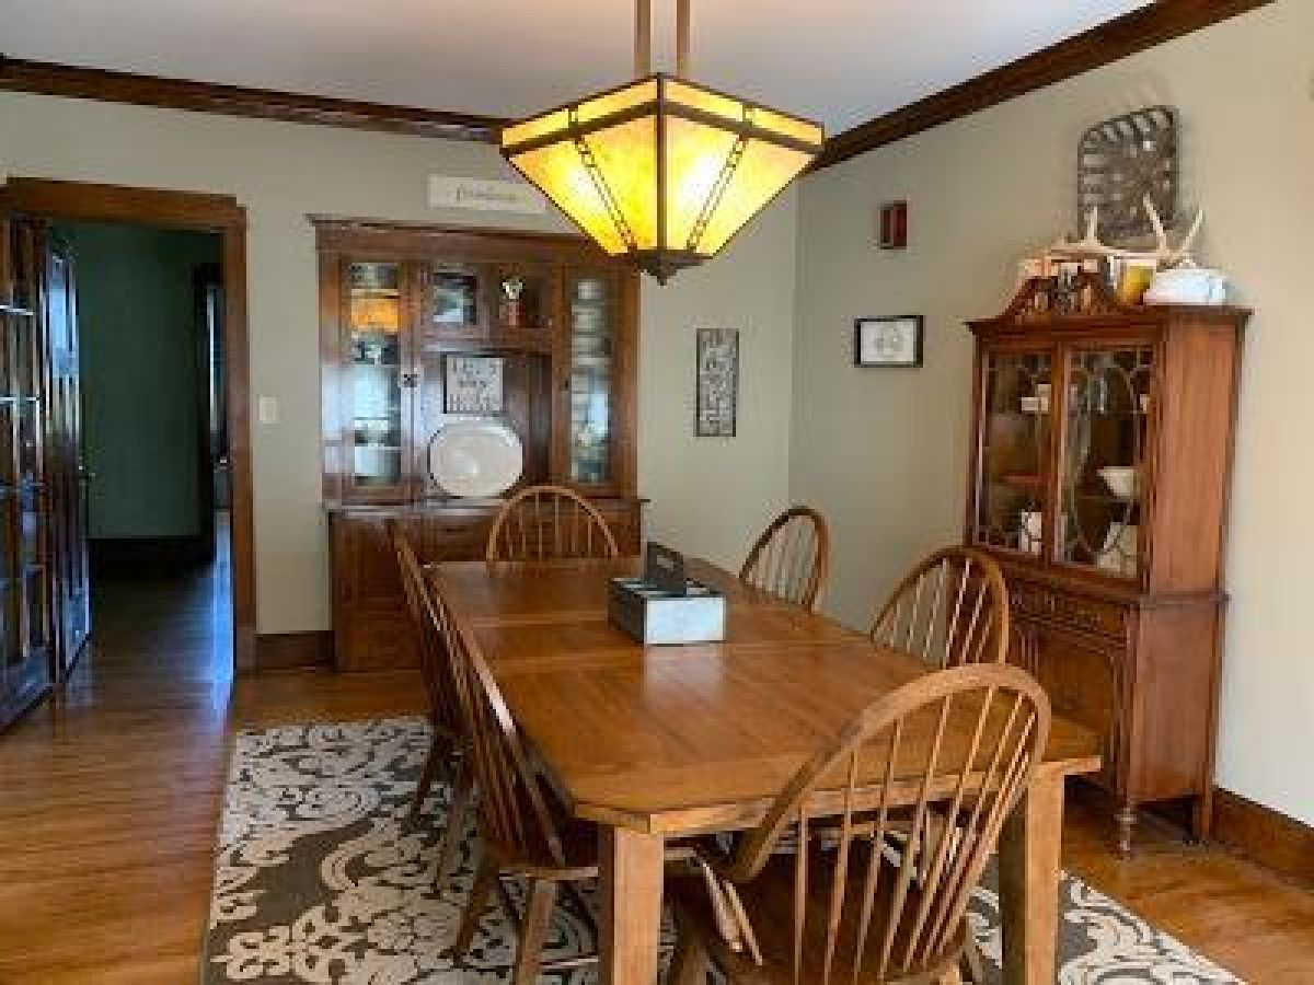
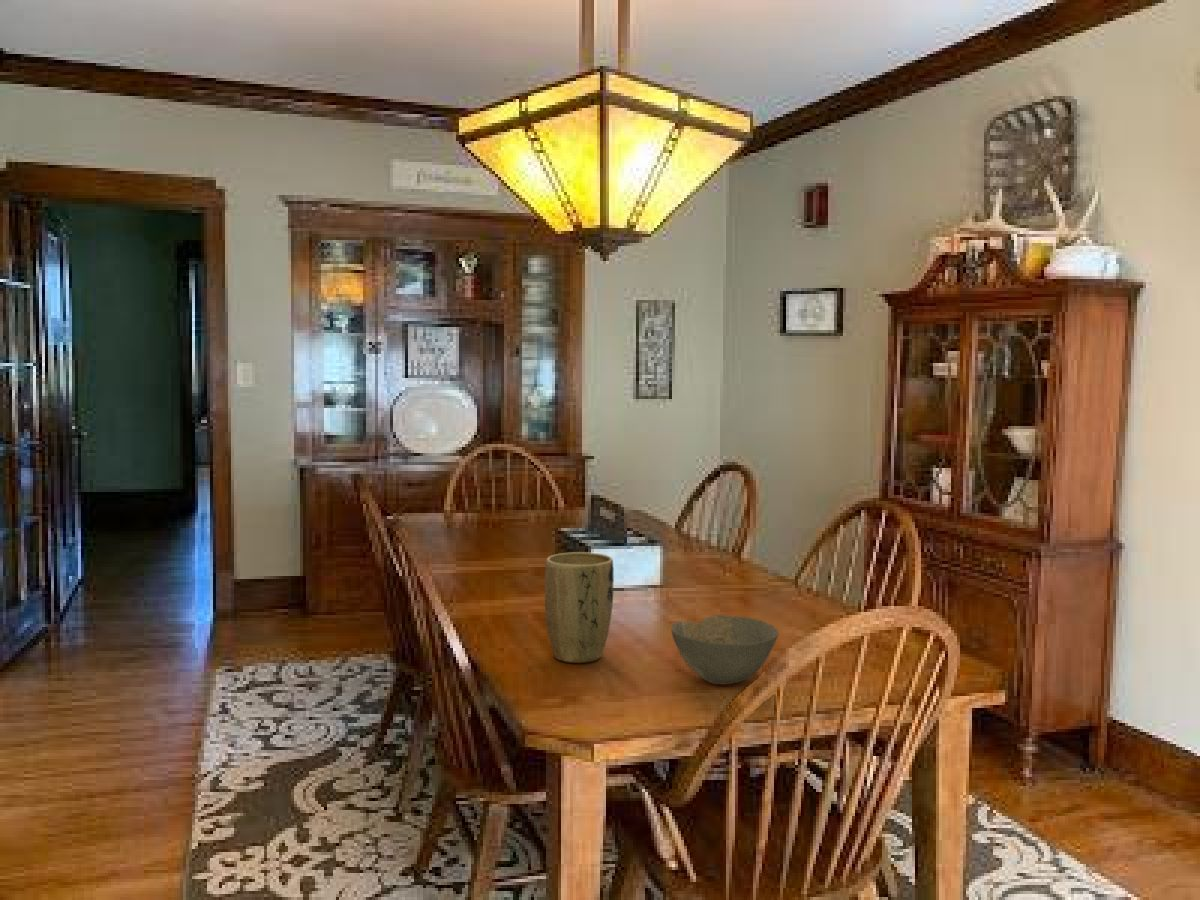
+ bowl (724, 653)
+ plant pot (579, 607)
